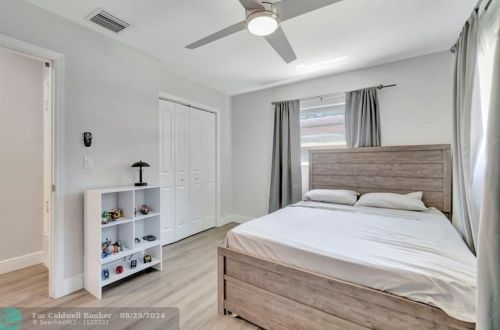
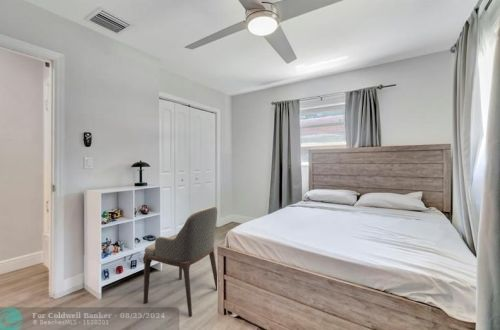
+ armchair (183, 250)
